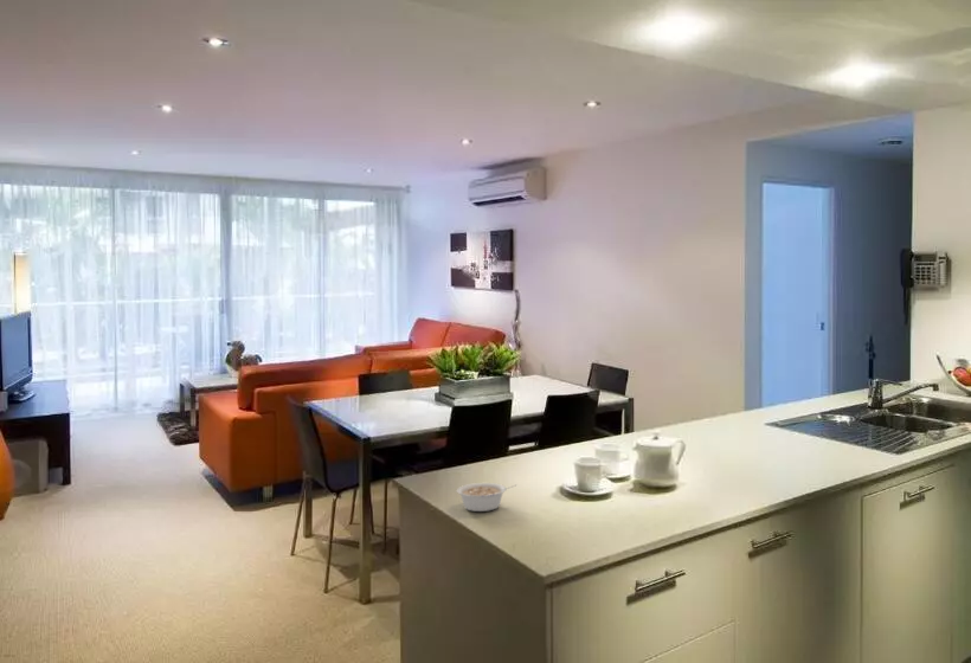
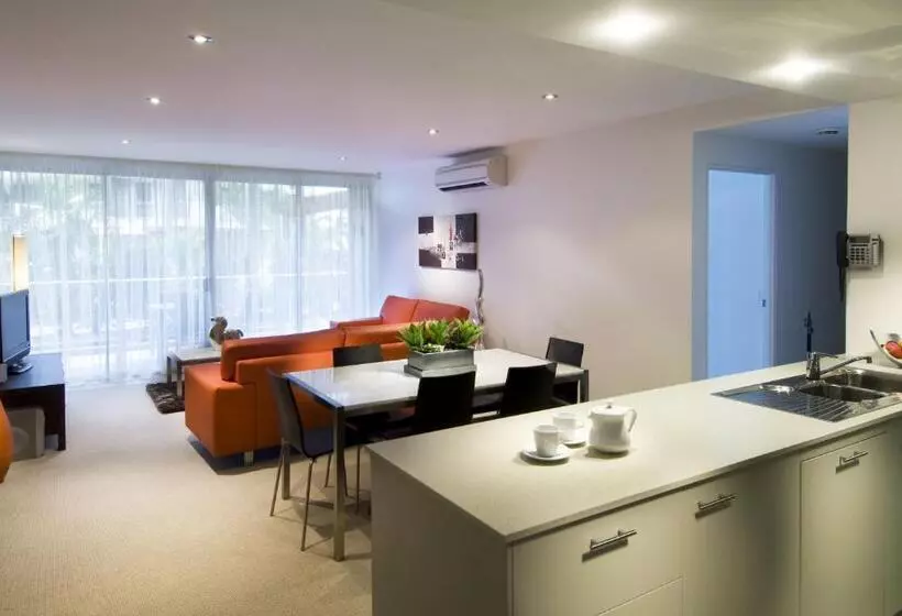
- legume (483, 495)
